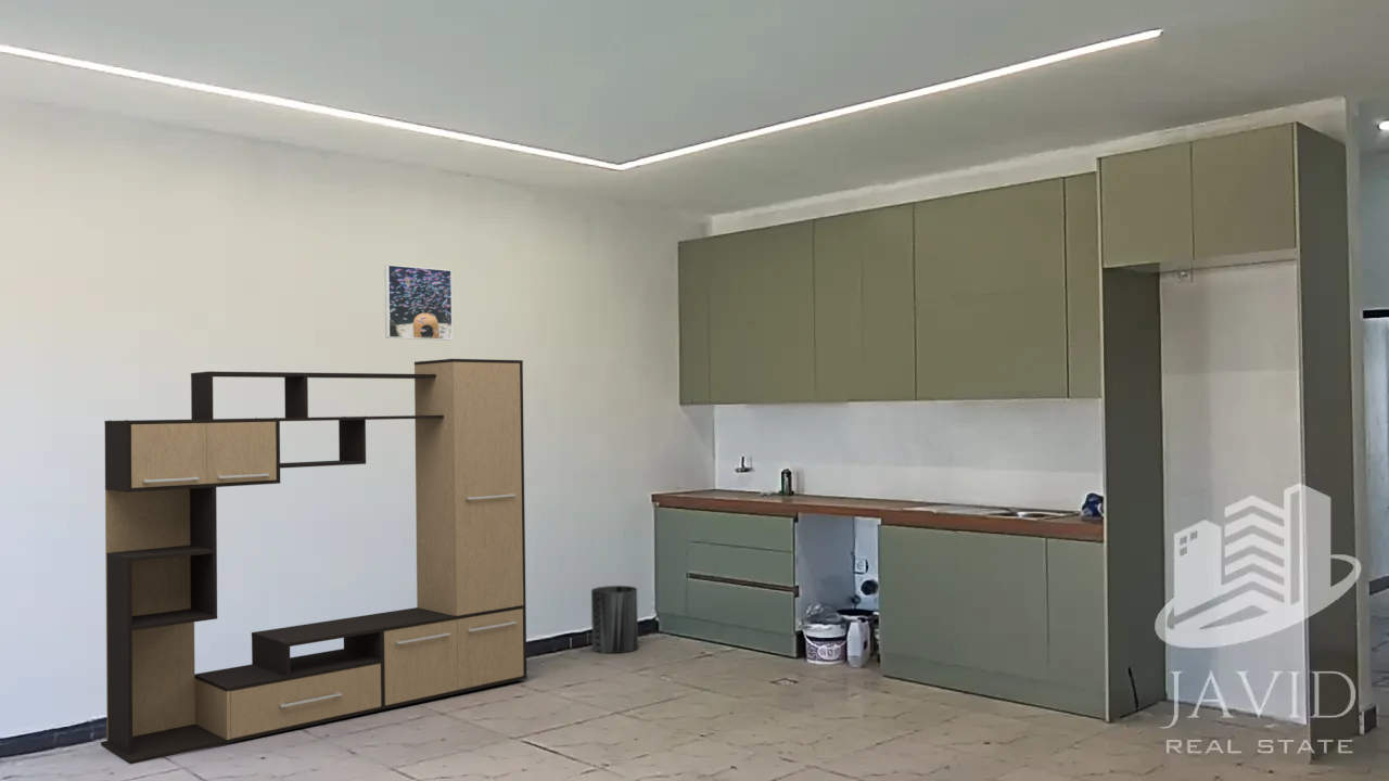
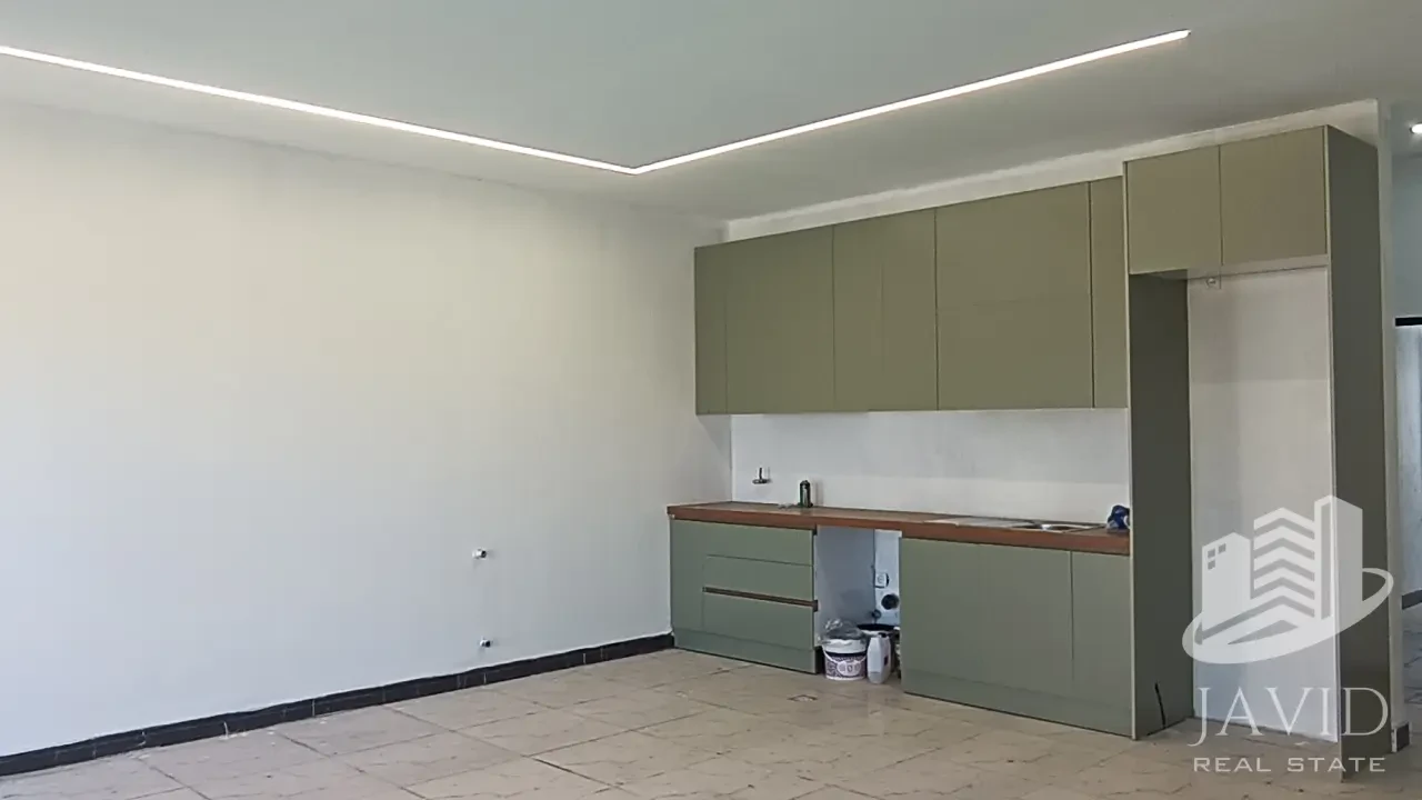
- media console (327, 465)
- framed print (419, 303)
- trash can (614, 618)
